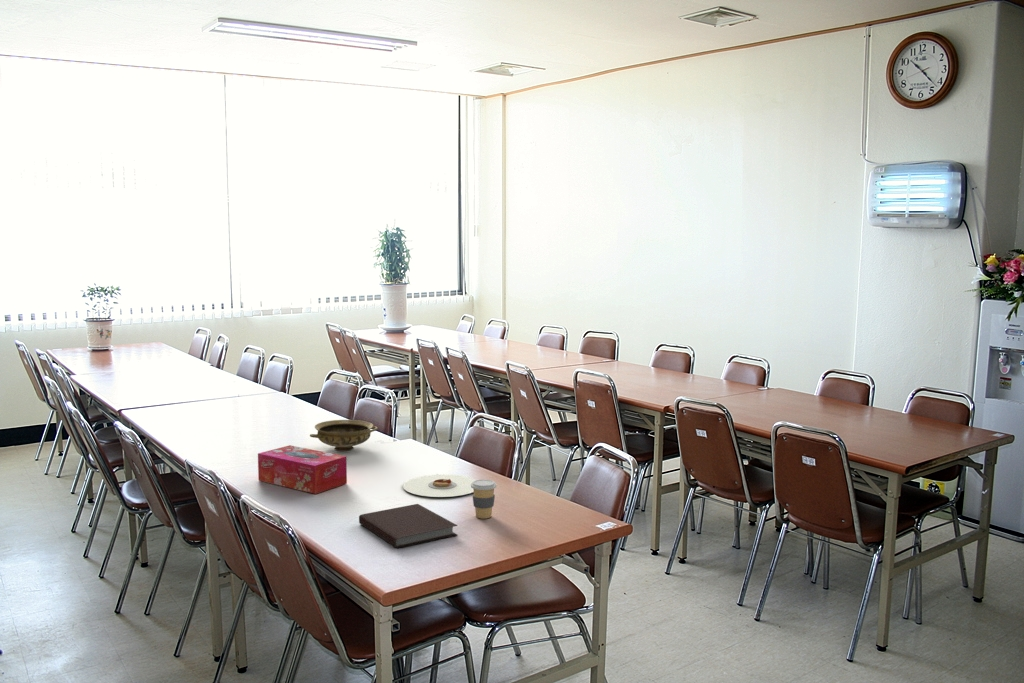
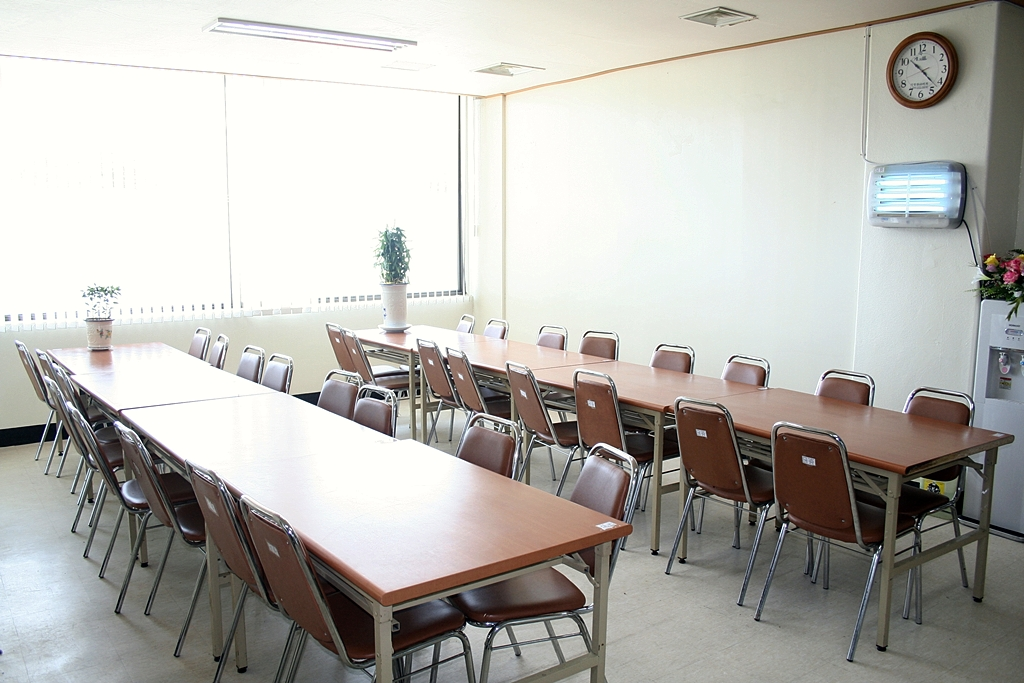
- plate (442, 482)
- tissue box (302, 468)
- notebook (407, 524)
- coffee cup (483, 499)
- ceramic bowl (344, 437)
